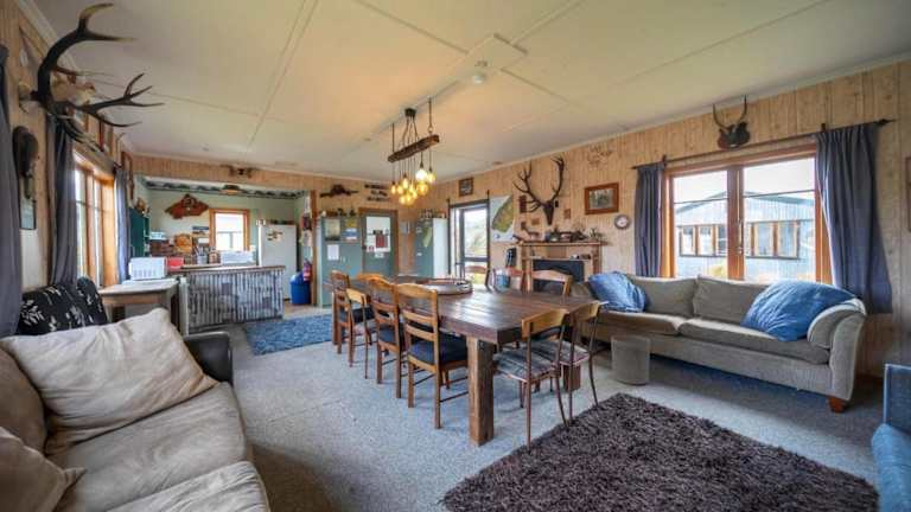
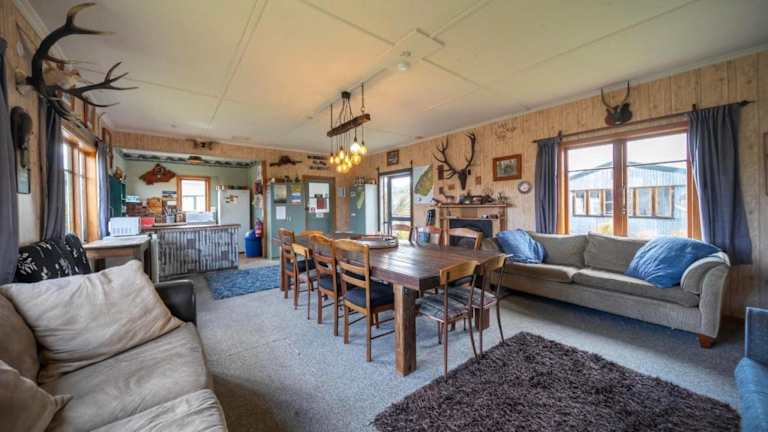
- waste bin (630, 358)
